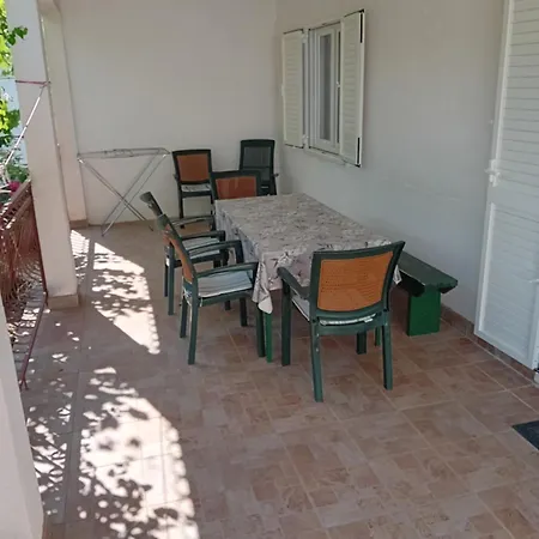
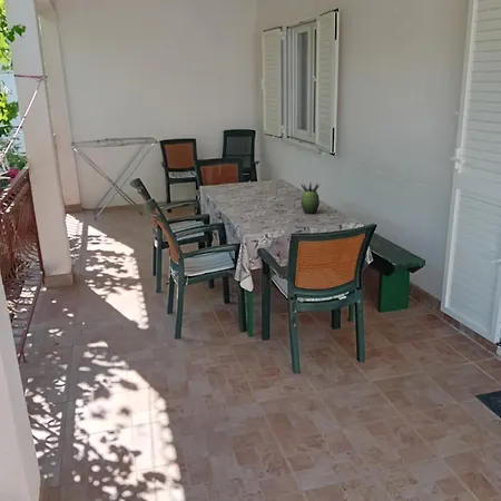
+ succulent plant (310, 197)
